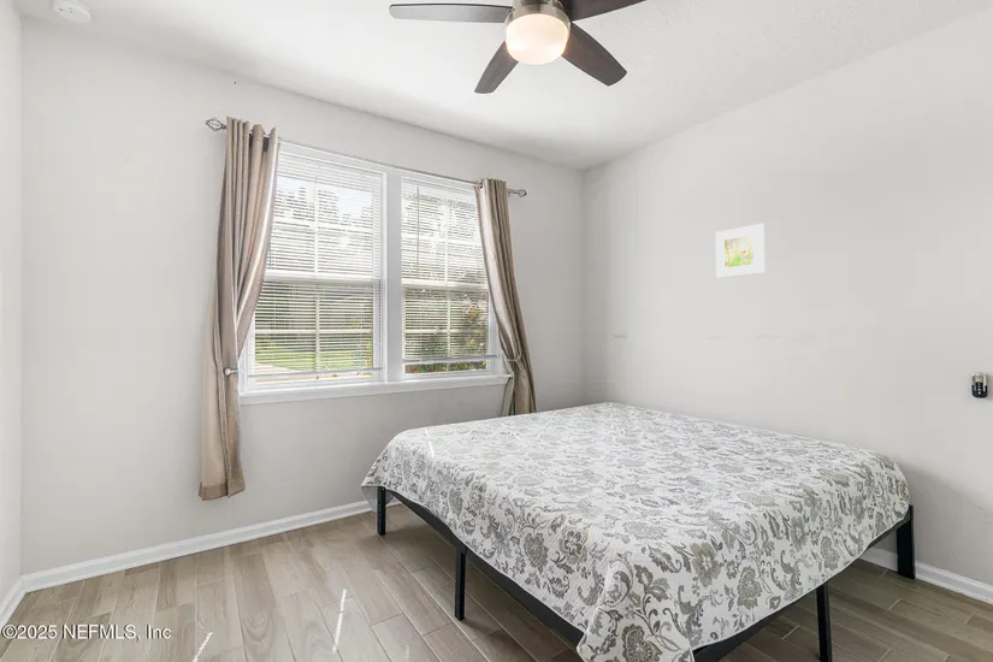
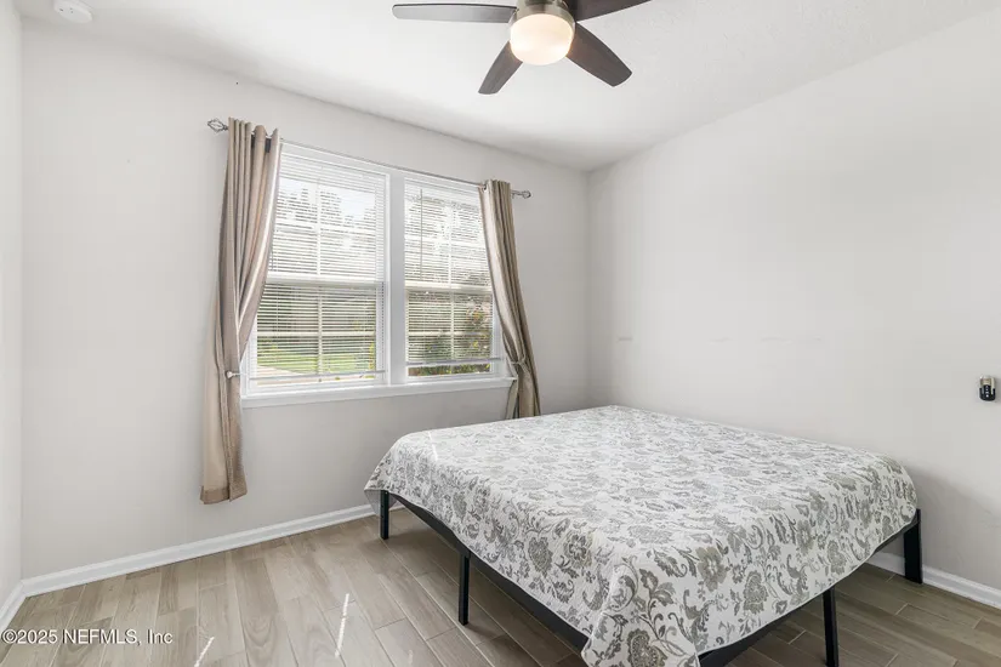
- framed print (739, 252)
